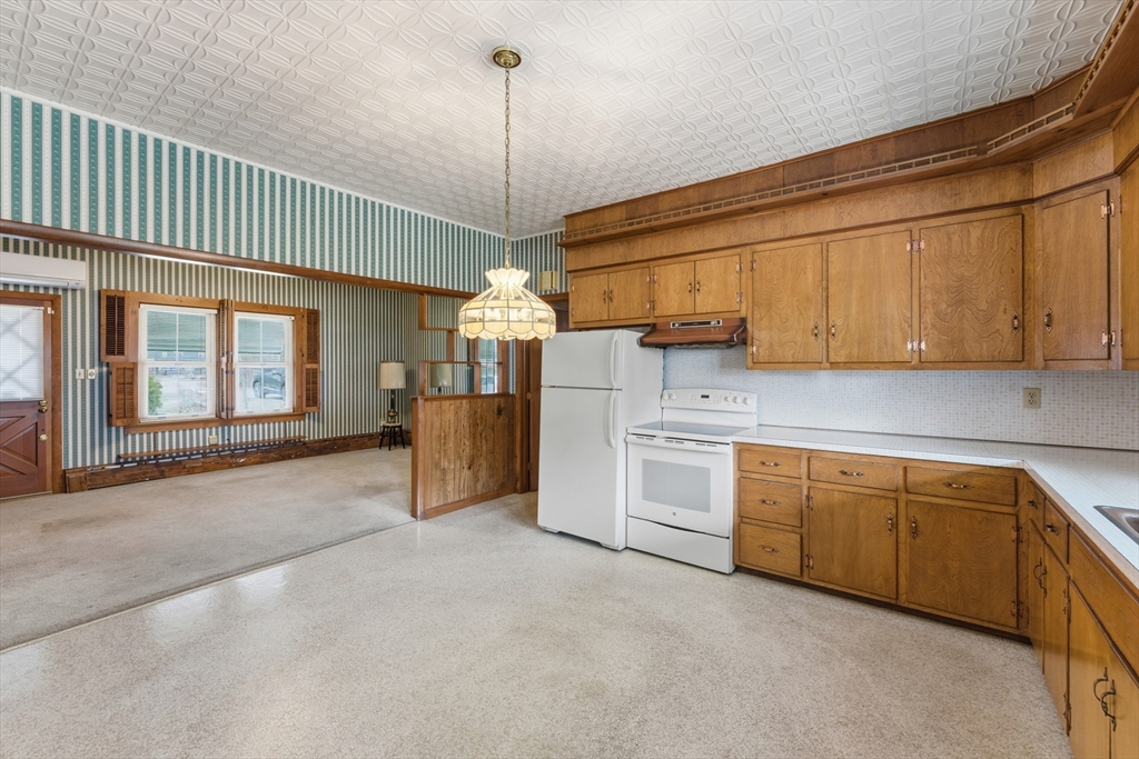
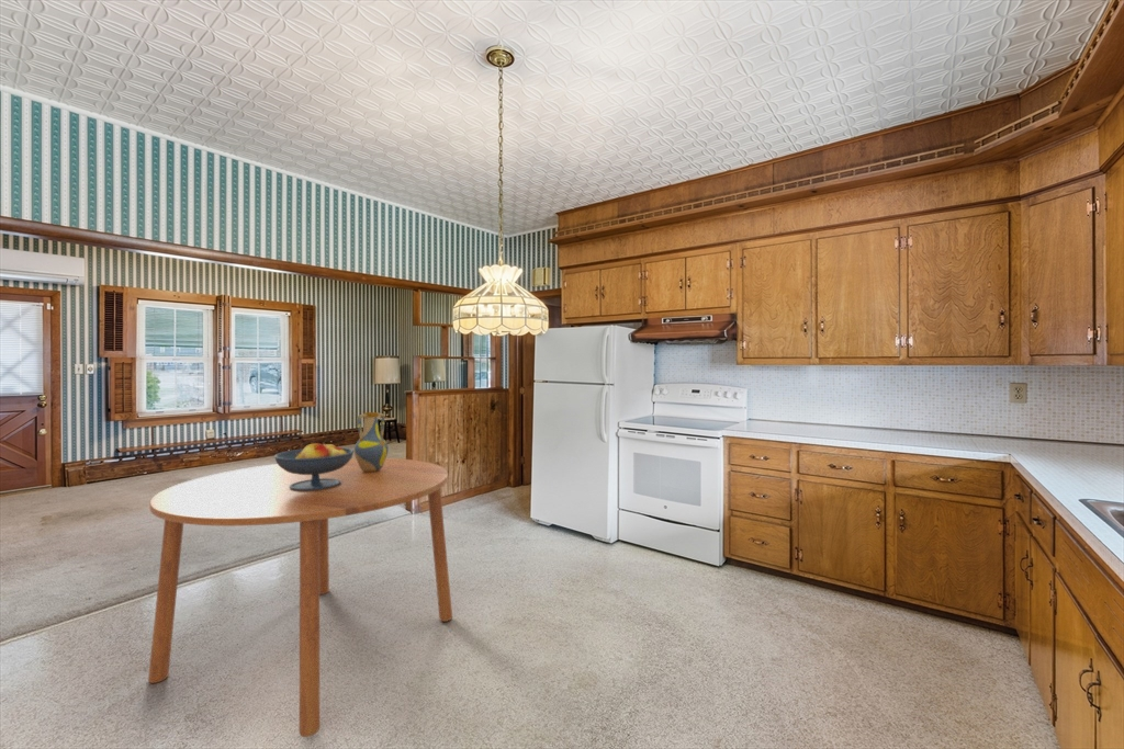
+ vase (371, 441)
+ fruit bowl (315, 463)
+ dining table (317, 563)
